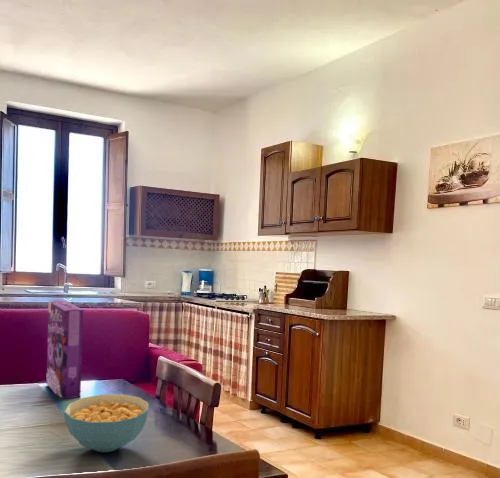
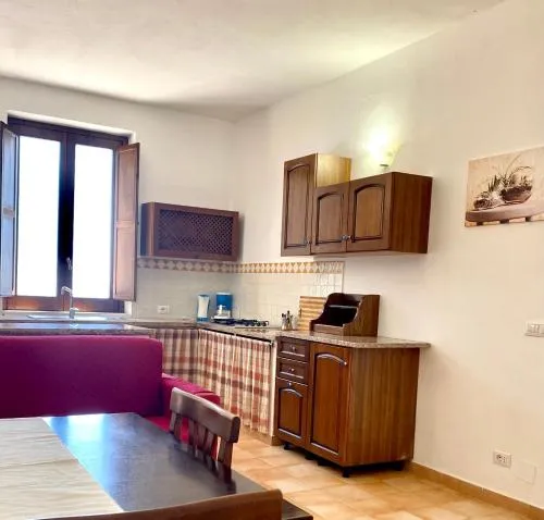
- cereal box (63, 347)
- cereal bowl (107, 427)
